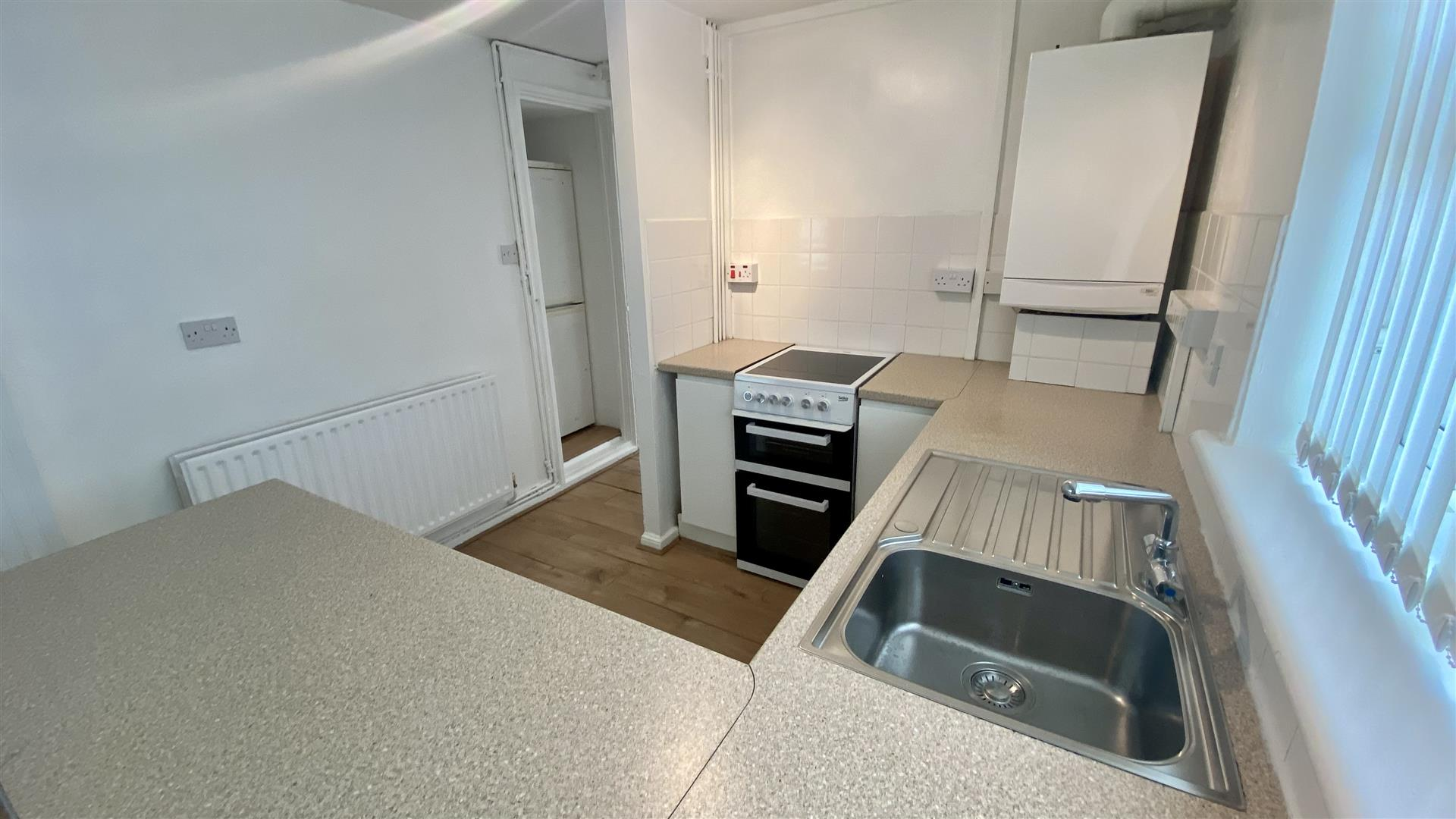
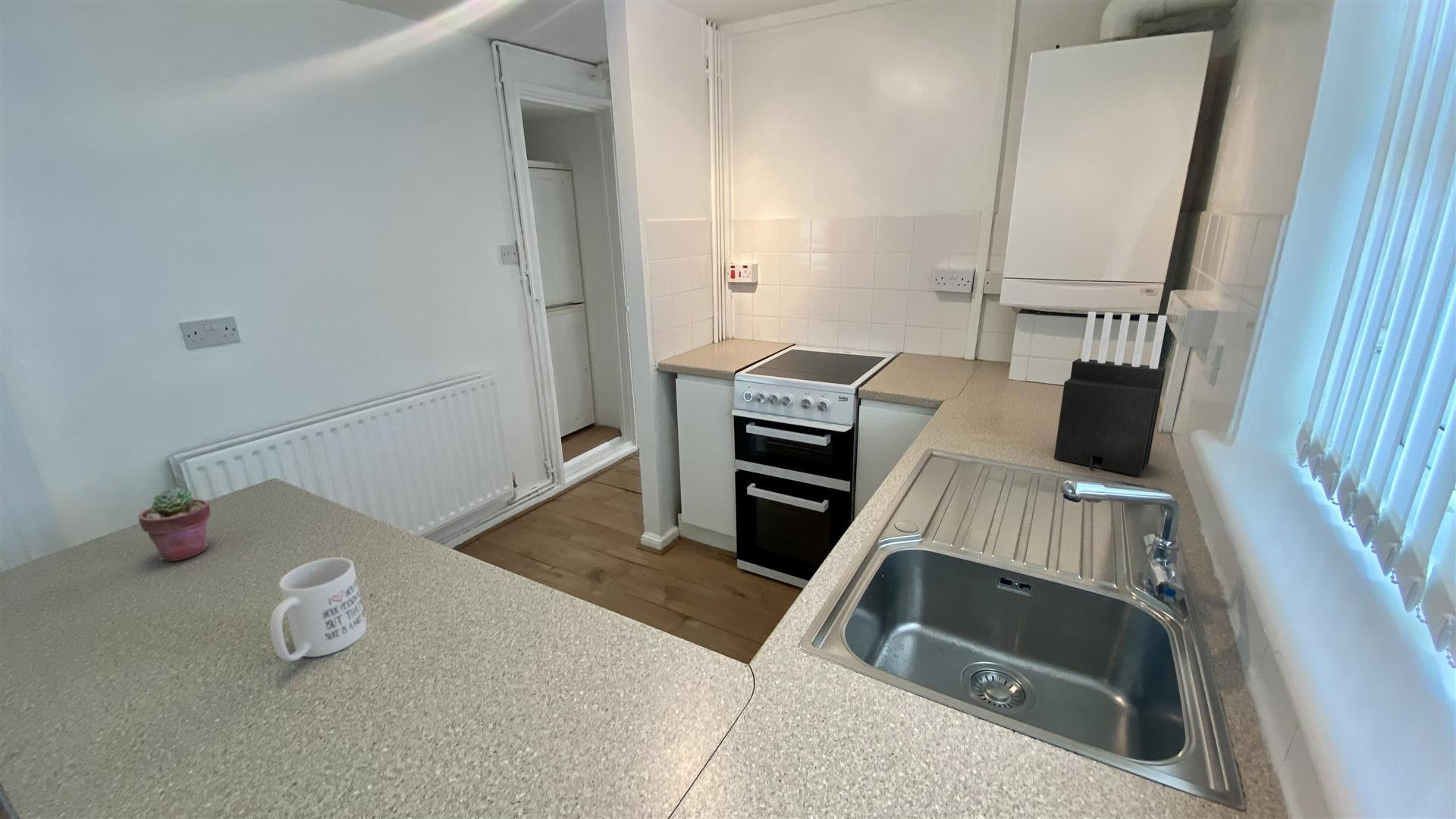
+ mug (314, 613)
+ potted succulent (177, 521)
+ knife block (1110, 391)
